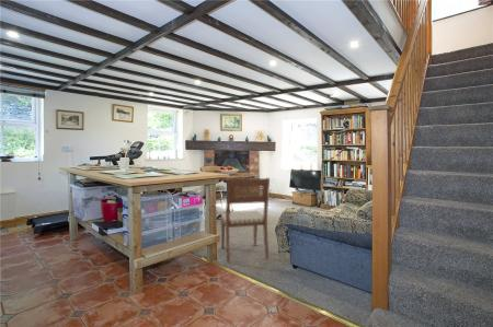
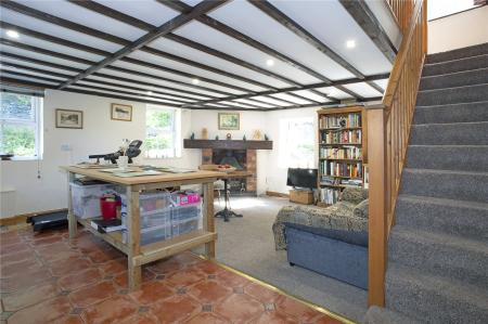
- chair (243, 214)
